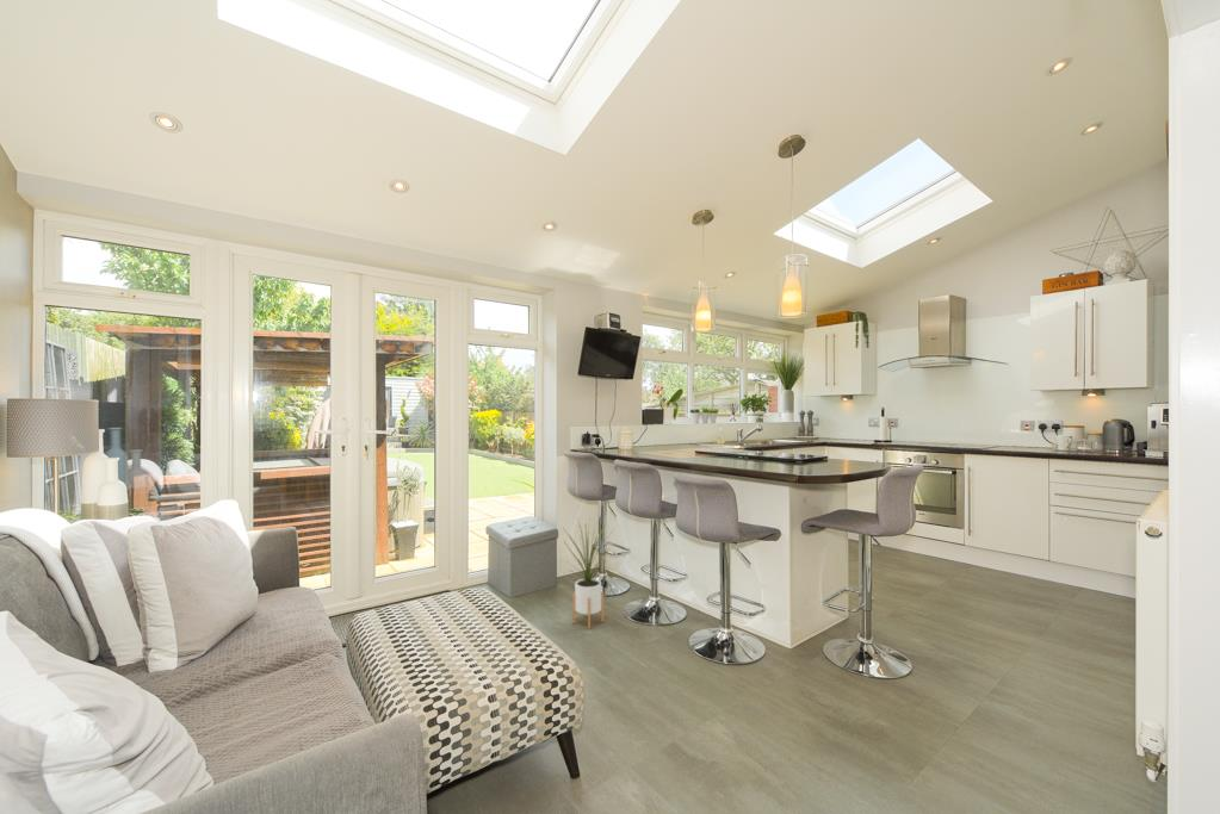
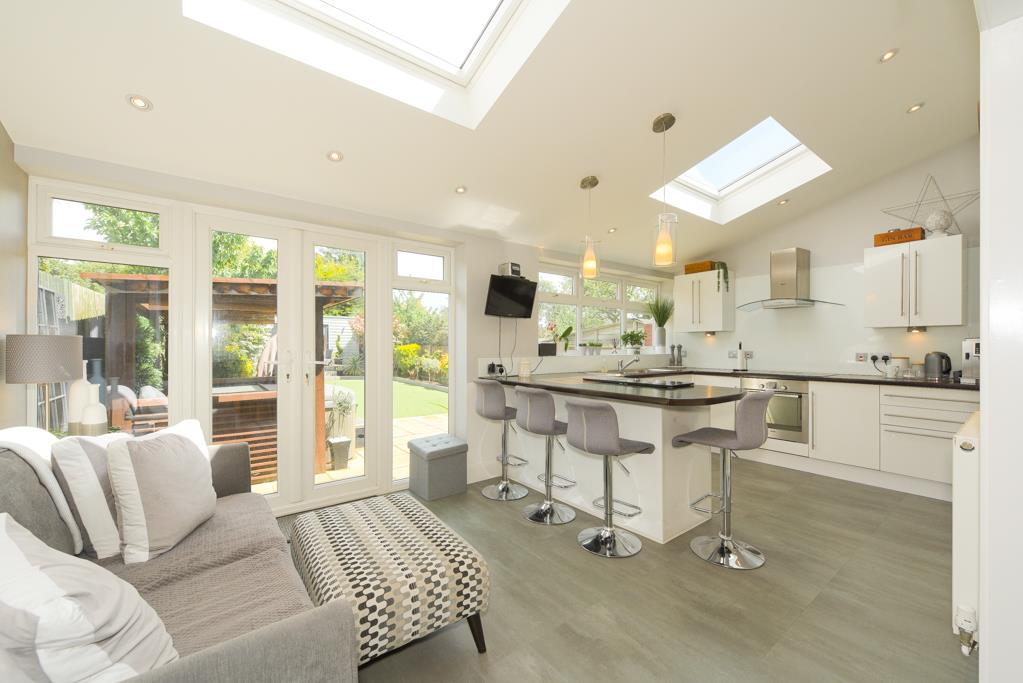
- house plant (589, 570)
